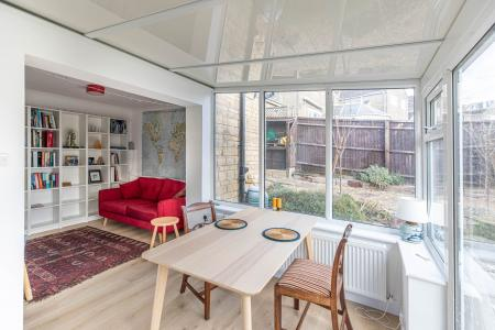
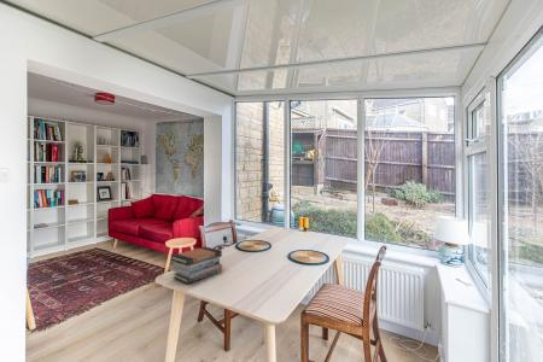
+ book stack (197, 263)
